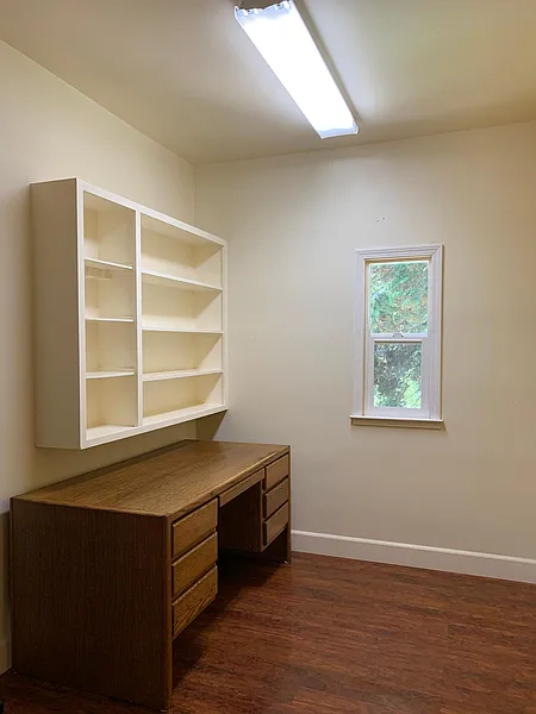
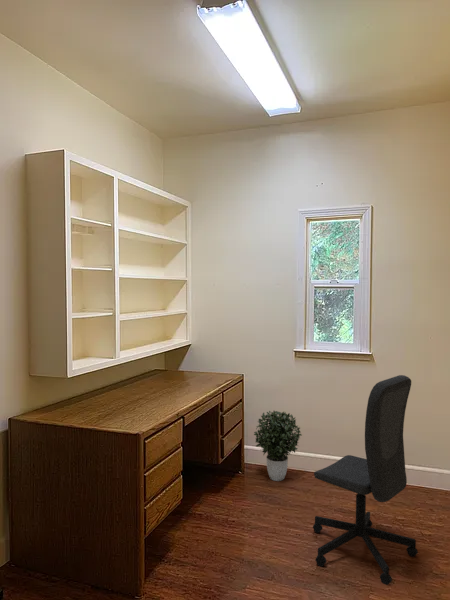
+ potted plant (277, 444)
+ office chair (356, 461)
